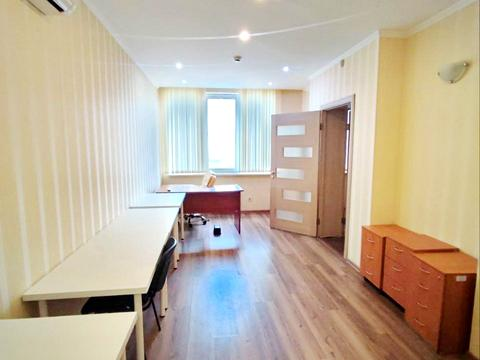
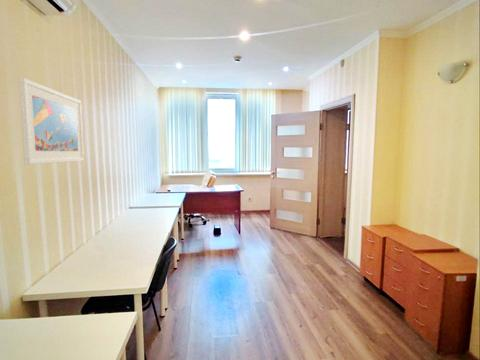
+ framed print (57, 127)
